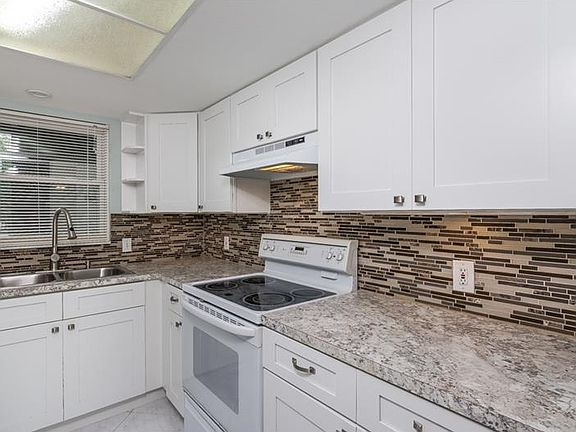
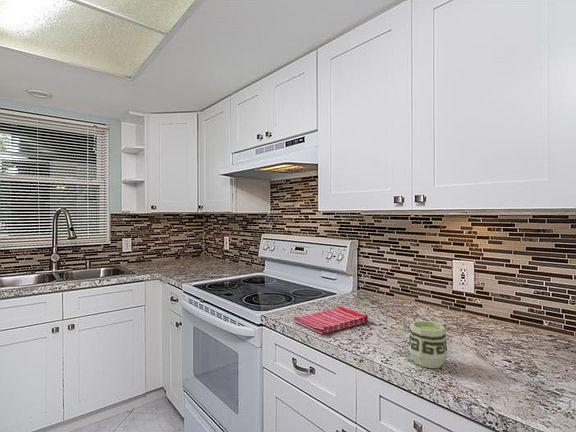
+ cup (427, 343)
+ dish towel (331, 318)
